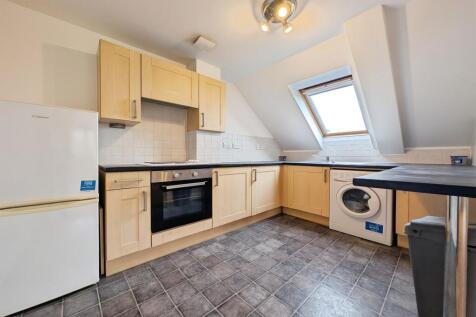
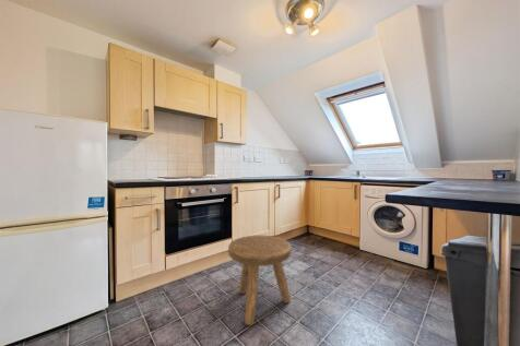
+ stool (258, 274)
